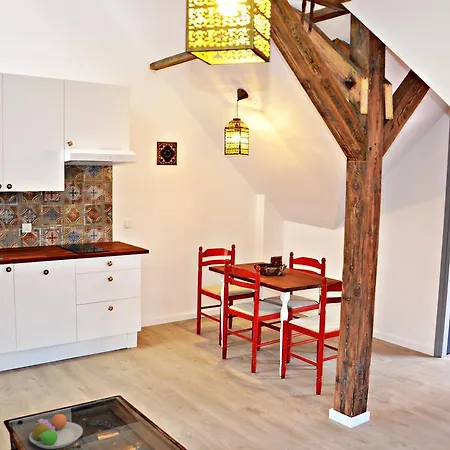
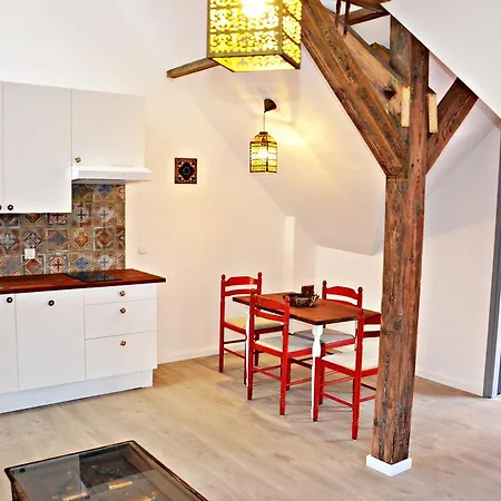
- fruit bowl (54, 429)
